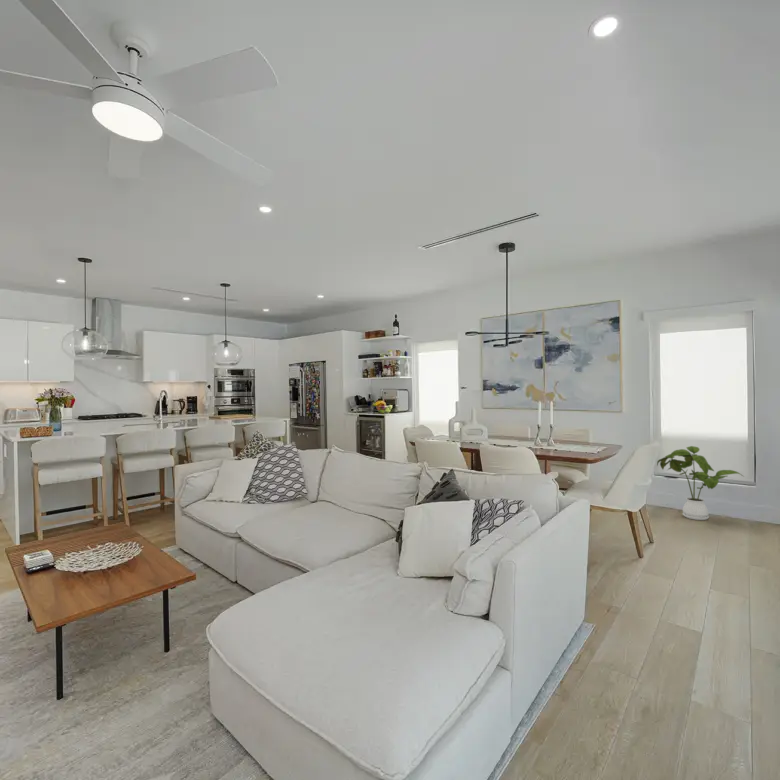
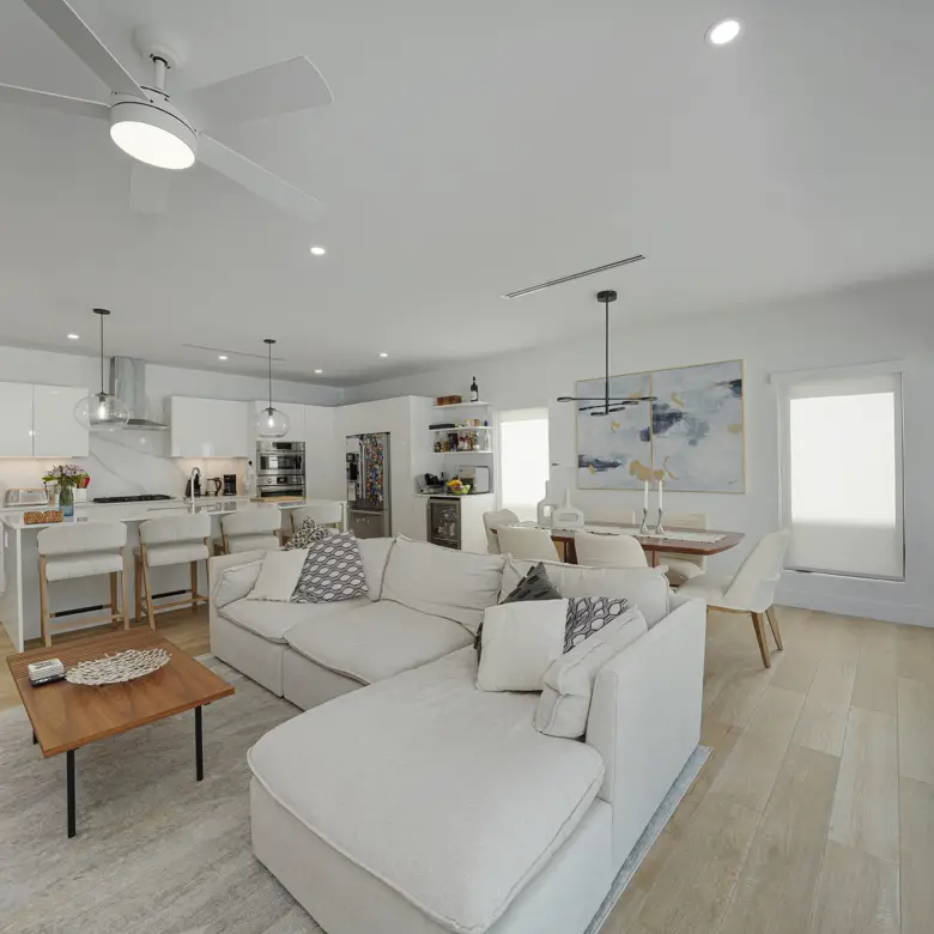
- house plant (694, 483)
